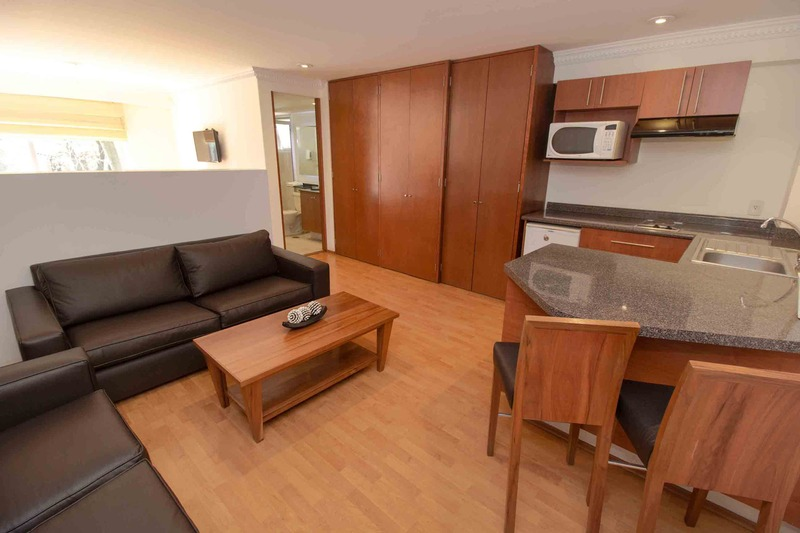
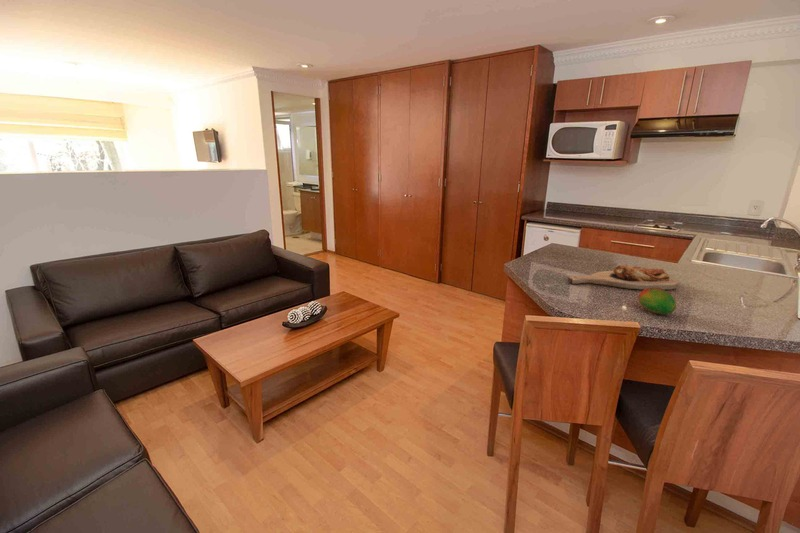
+ fruit (658, 300)
+ cutting board (622, 274)
